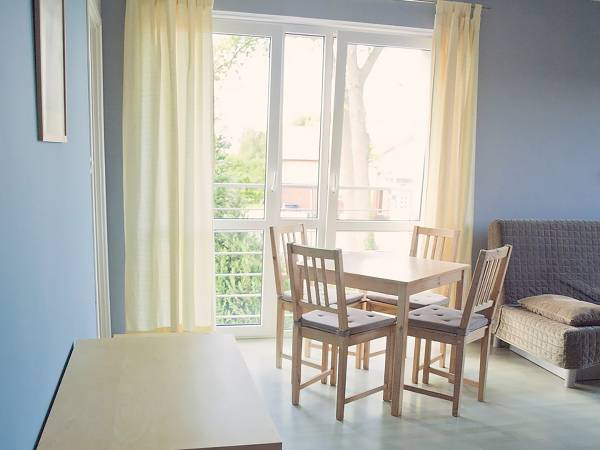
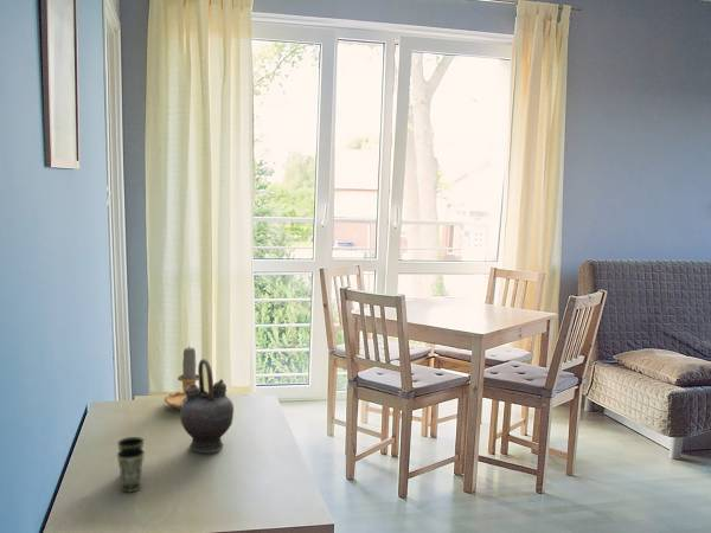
+ teapot (205, 402)
+ cup (130, 464)
+ candle (188, 377)
